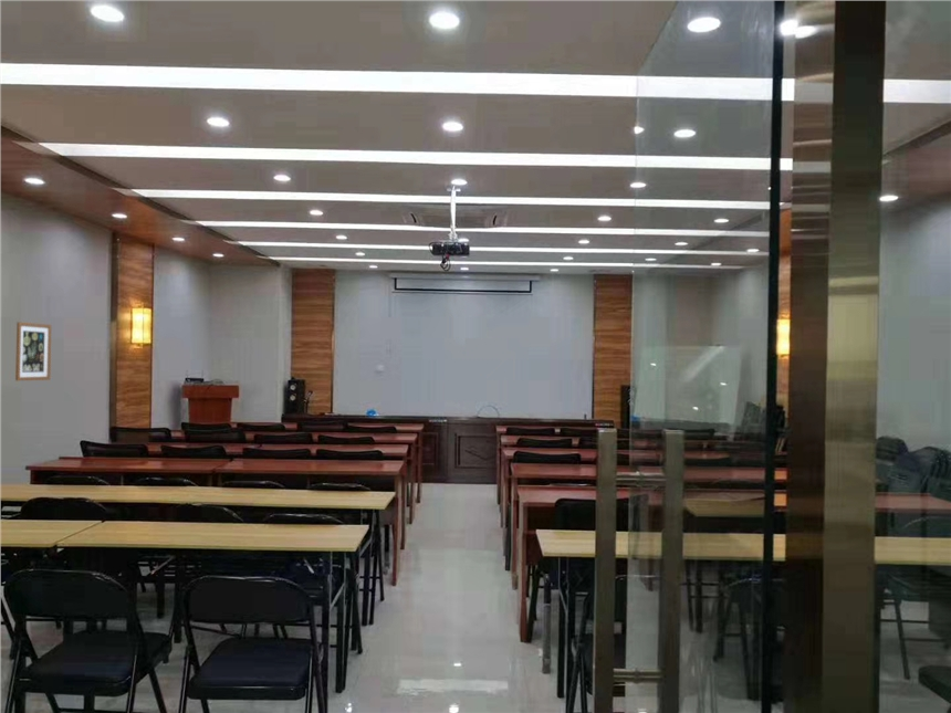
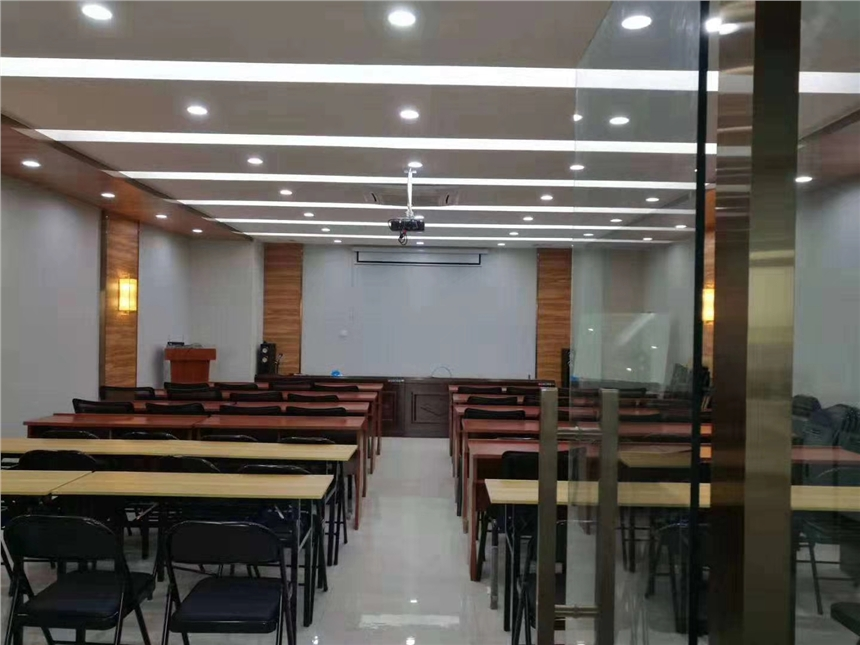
- wall art (33, 352)
